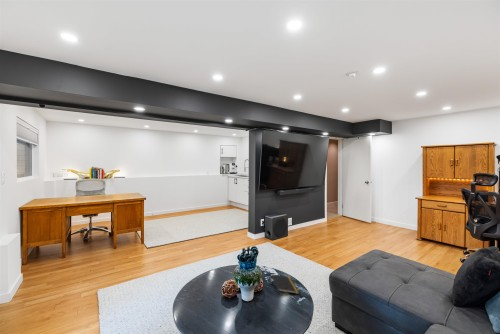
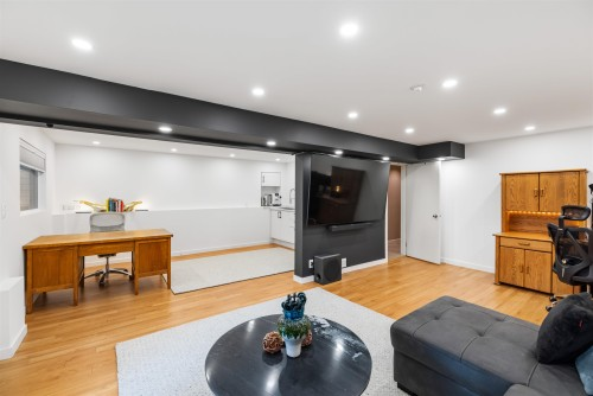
- notepad (284, 283)
